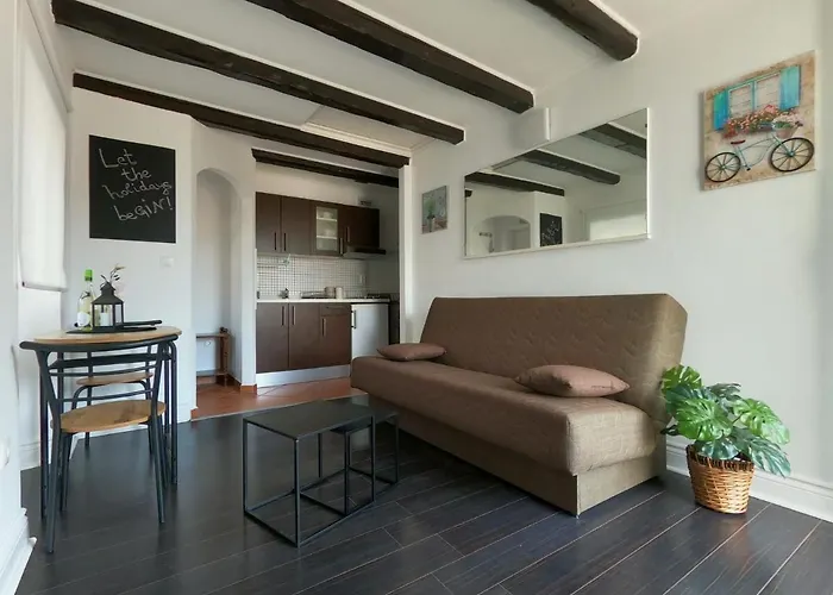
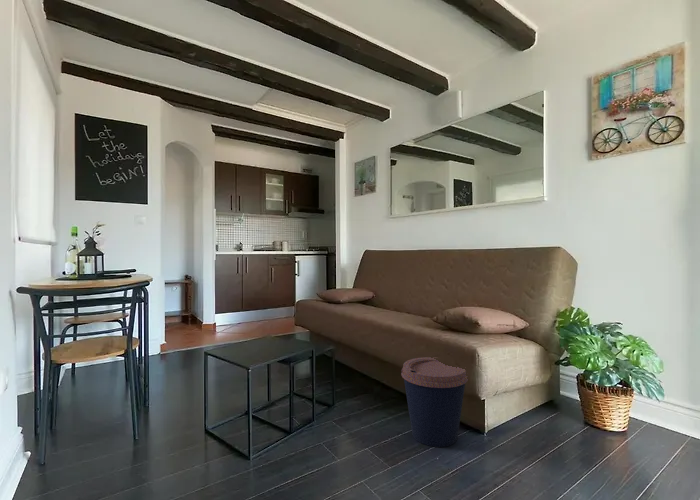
+ coffee cup (434, 400)
